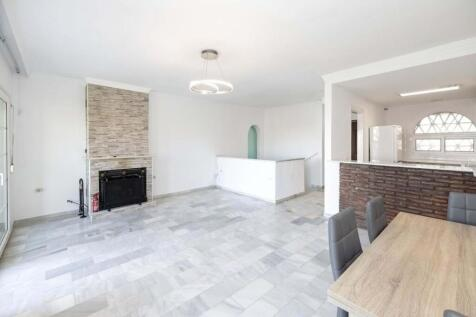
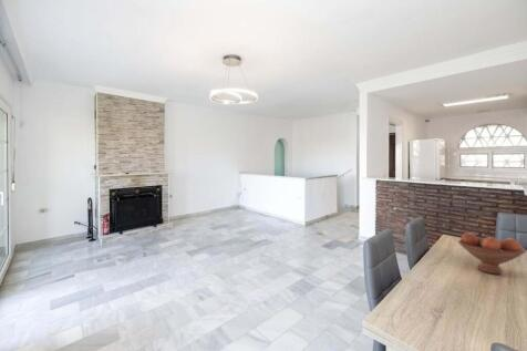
+ fruit bowl (489, 252)
